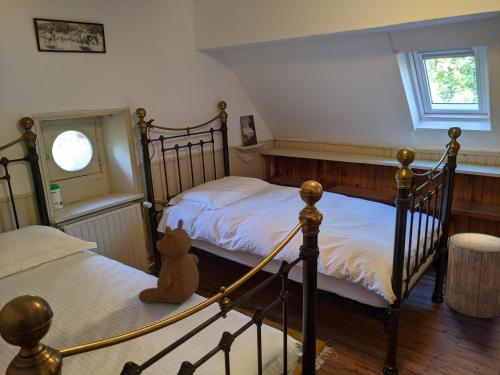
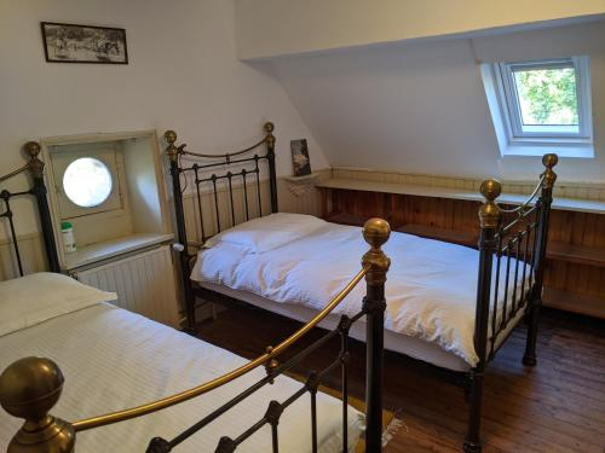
- teddy bear (167, 260)
- stool (476, 273)
